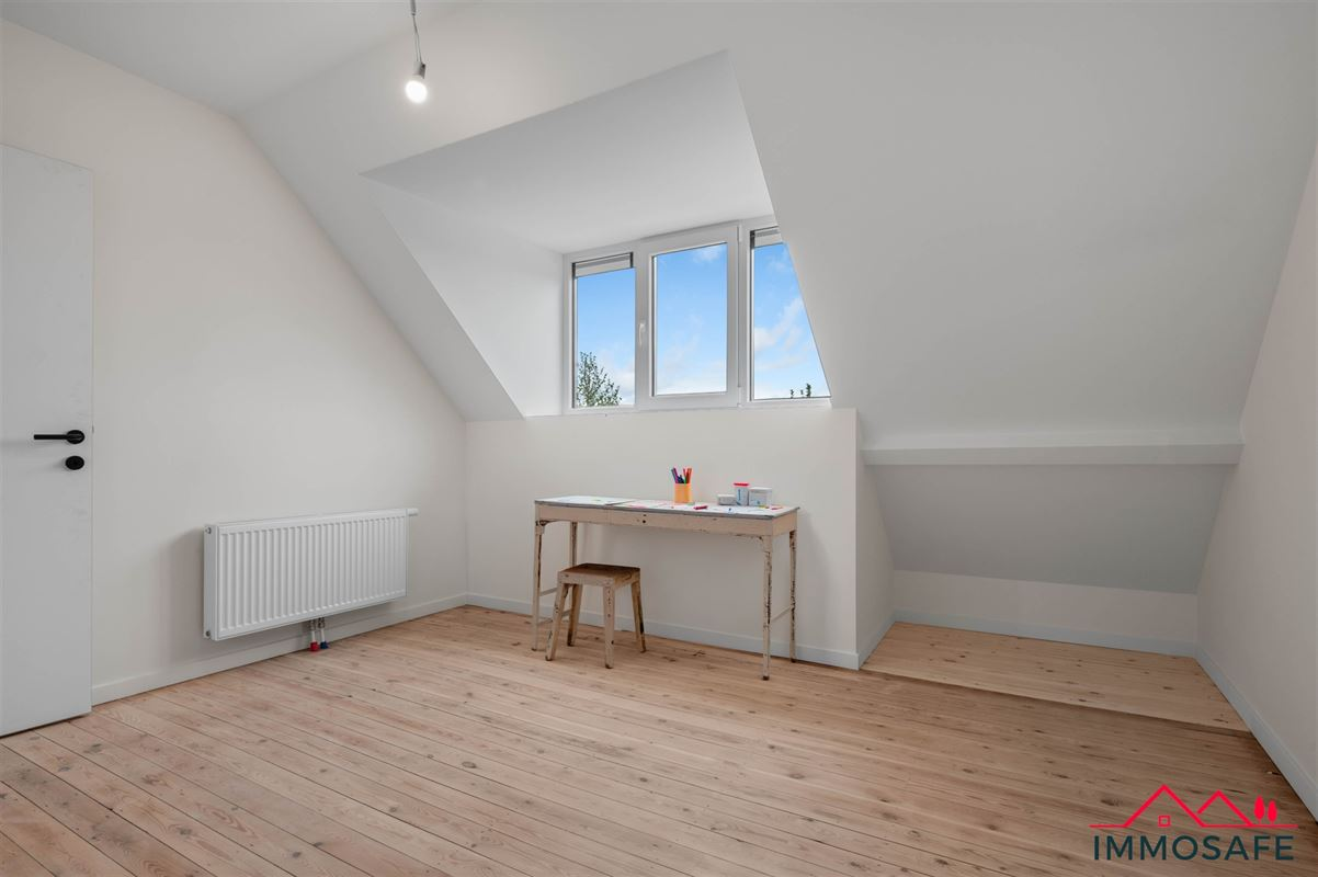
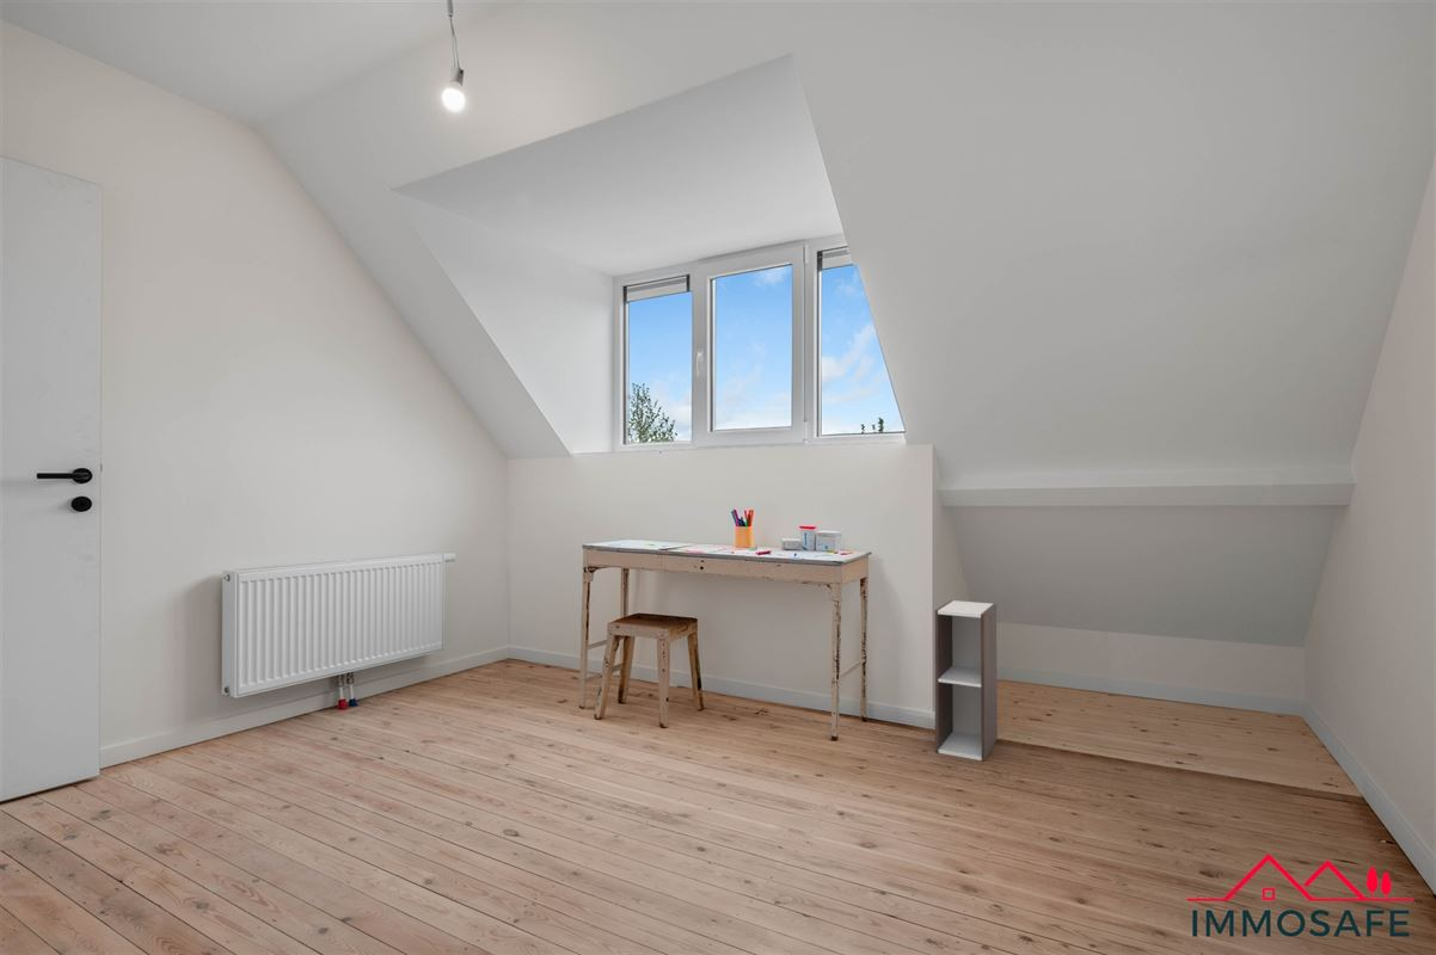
+ shelf (966, 676)
